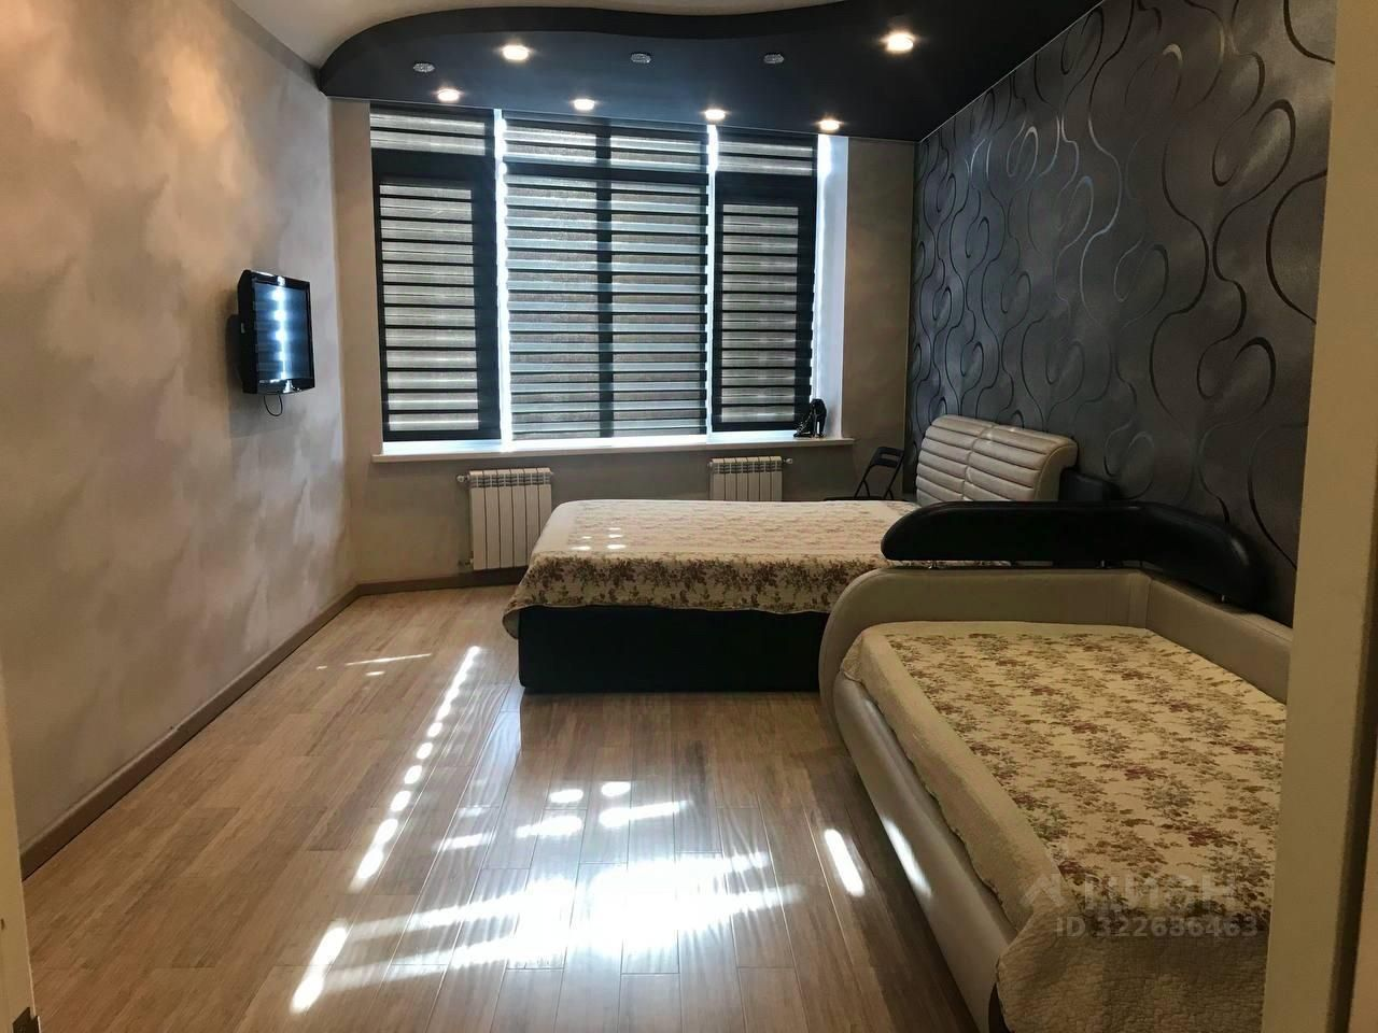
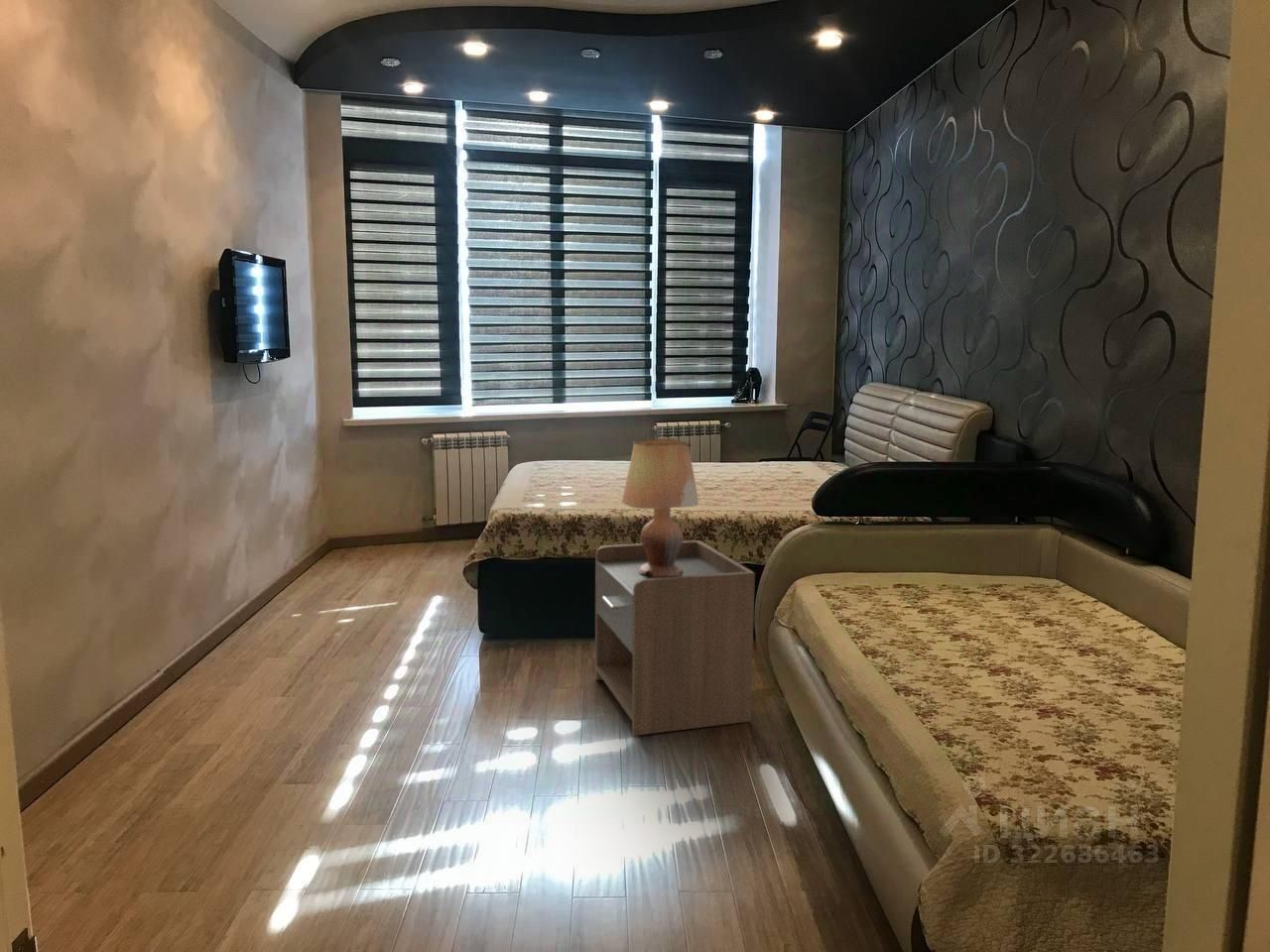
+ nightstand (666, 630)
+ lamp (660, 506)
